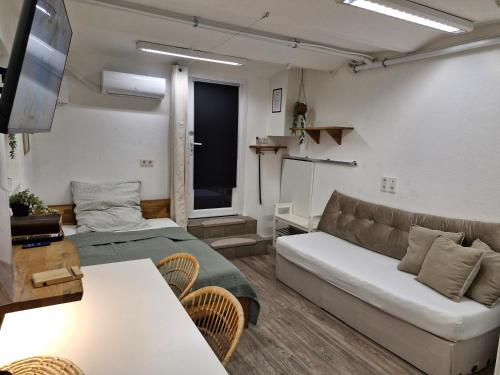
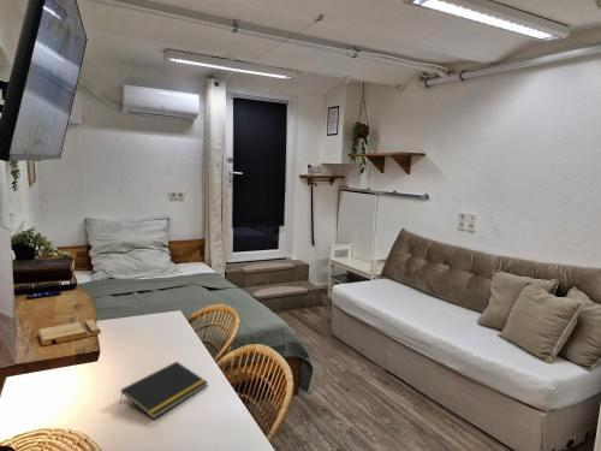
+ notepad (166, 386)
